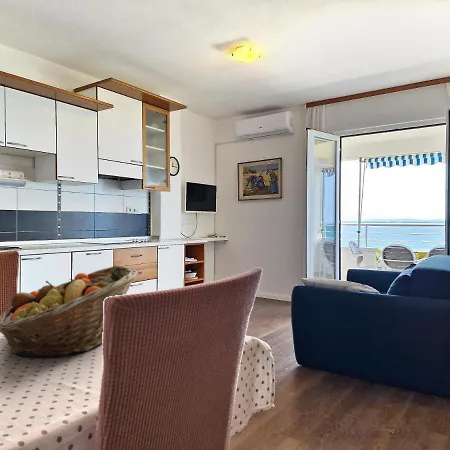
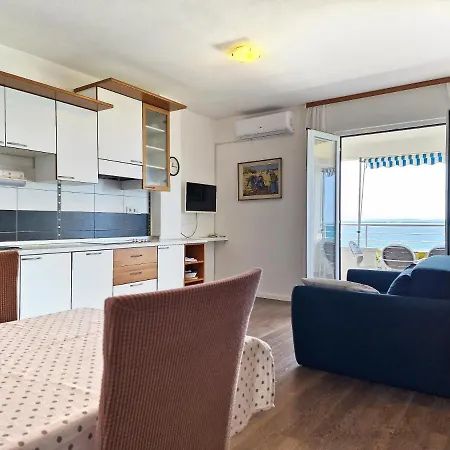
- fruit basket (70, 305)
